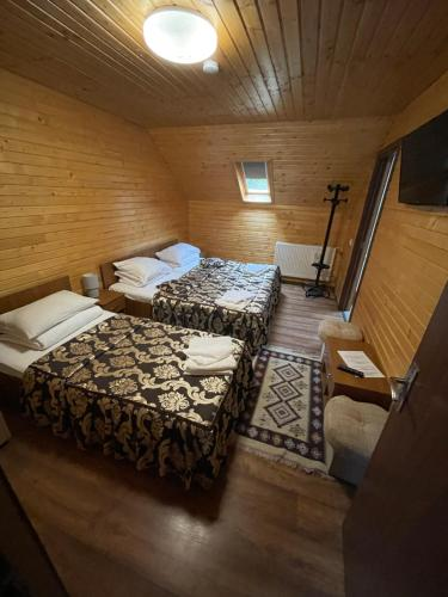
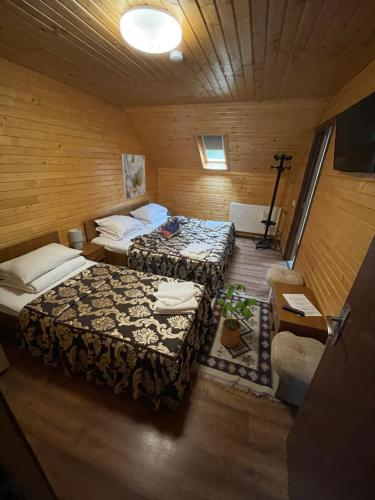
+ house plant (235, 315)
+ tote bag (169, 227)
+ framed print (135, 176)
